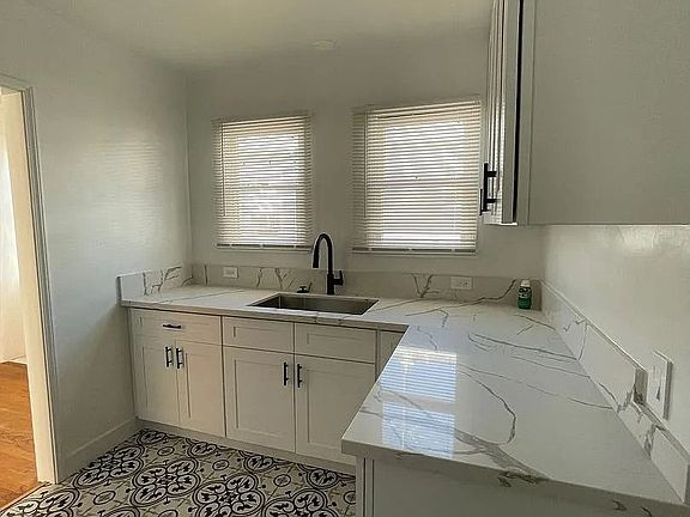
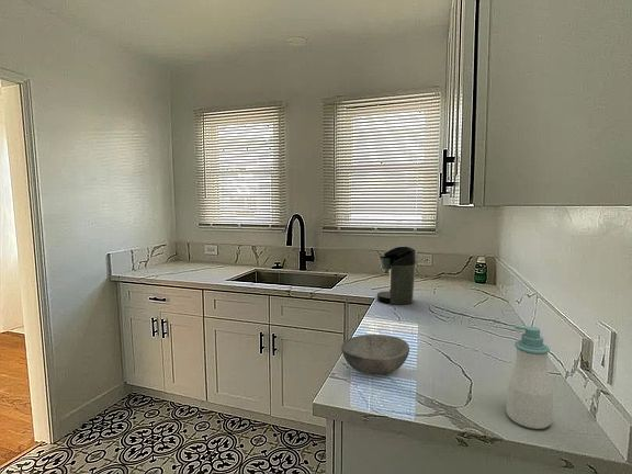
+ coffee maker (397, 271)
+ soap bottle (530, 374)
+ bowl (374, 357)
